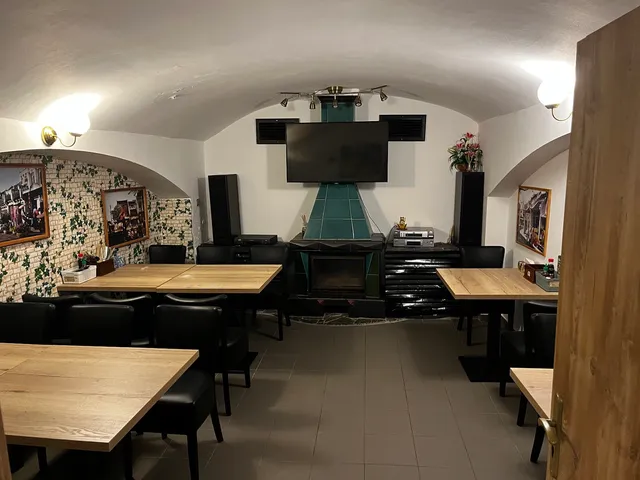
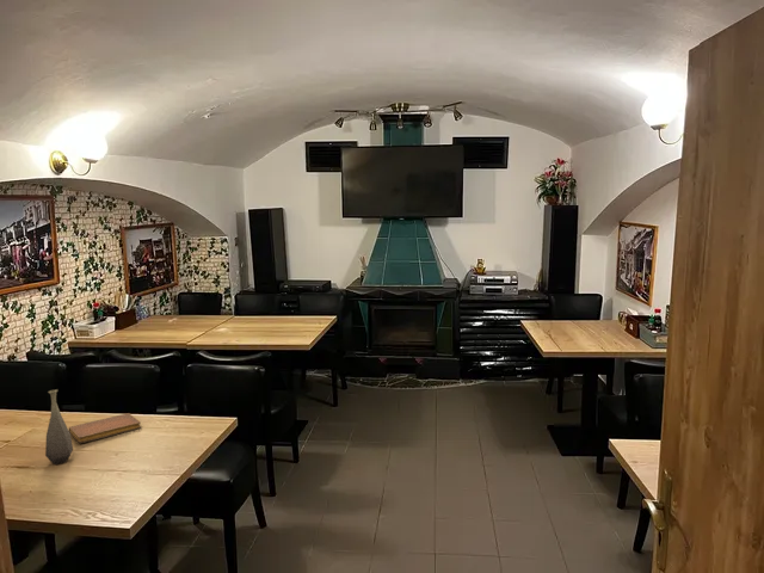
+ notebook (105, 426)
+ bottle (56, 426)
